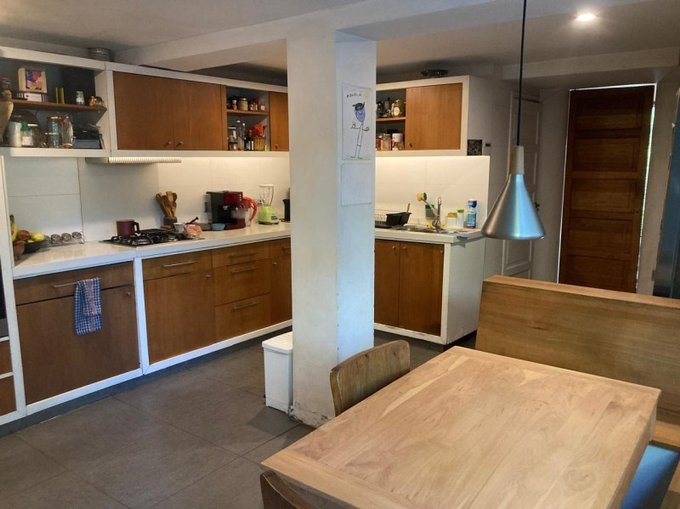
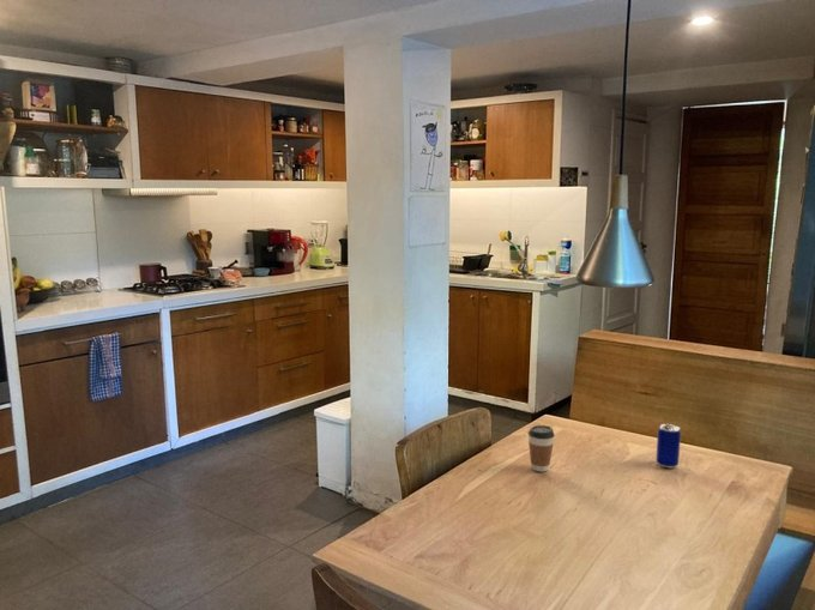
+ coffee cup (541, 448)
+ beer can (668, 445)
